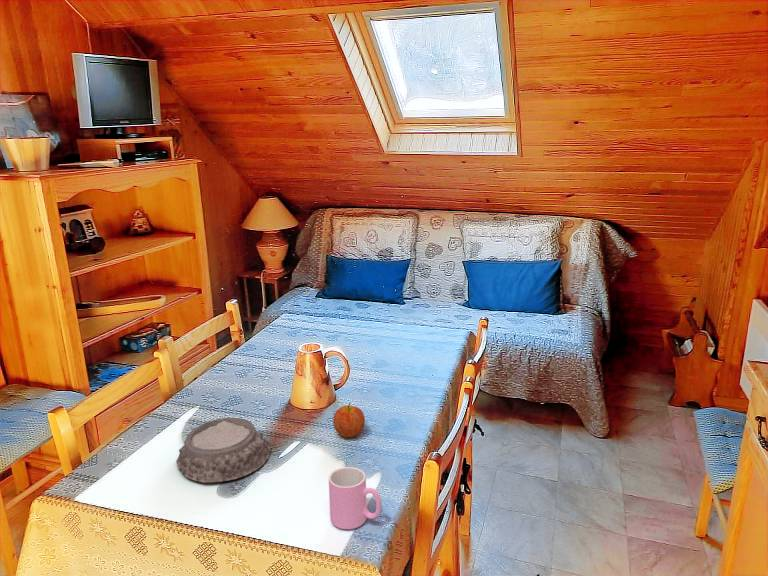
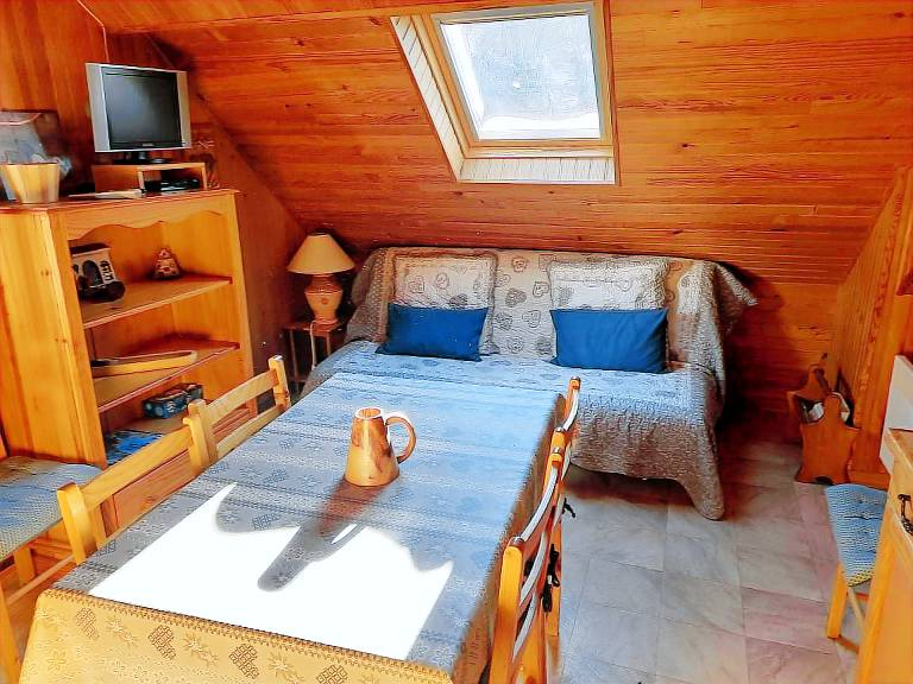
- apple (348, 418)
- mortar (223, 444)
- cup (355, 499)
